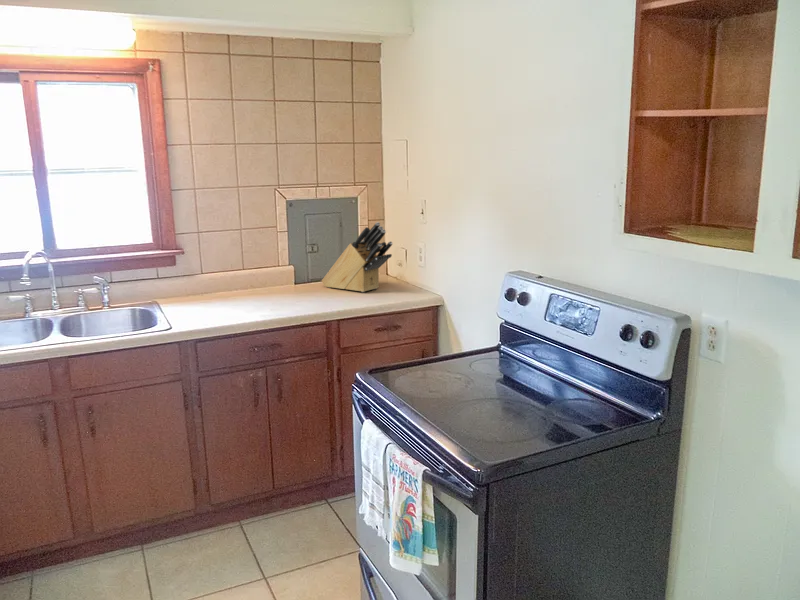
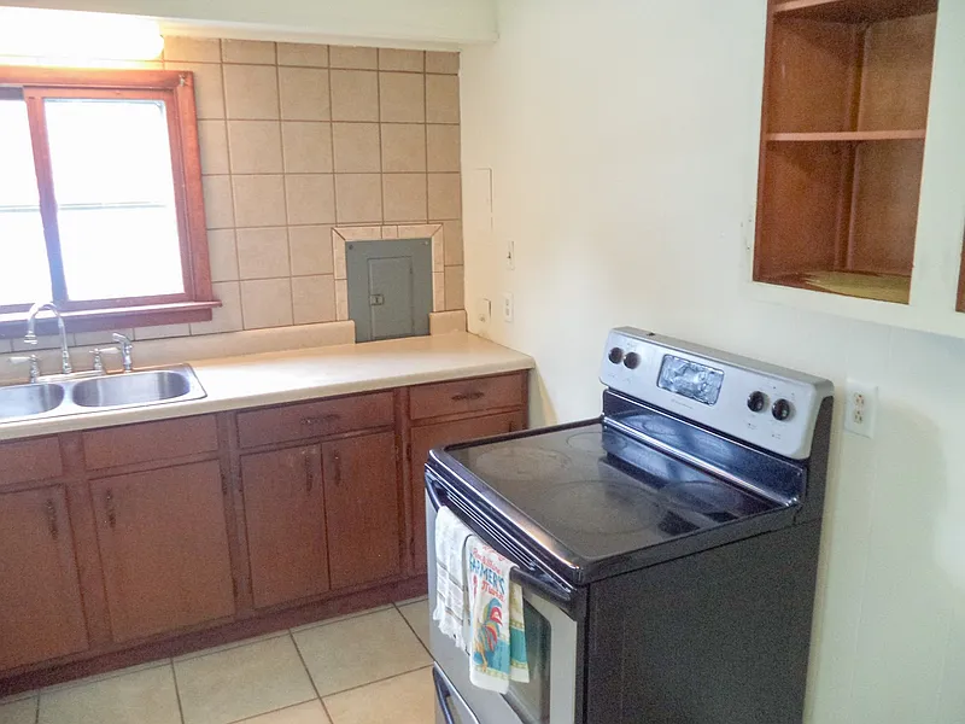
- knife block (356, 255)
